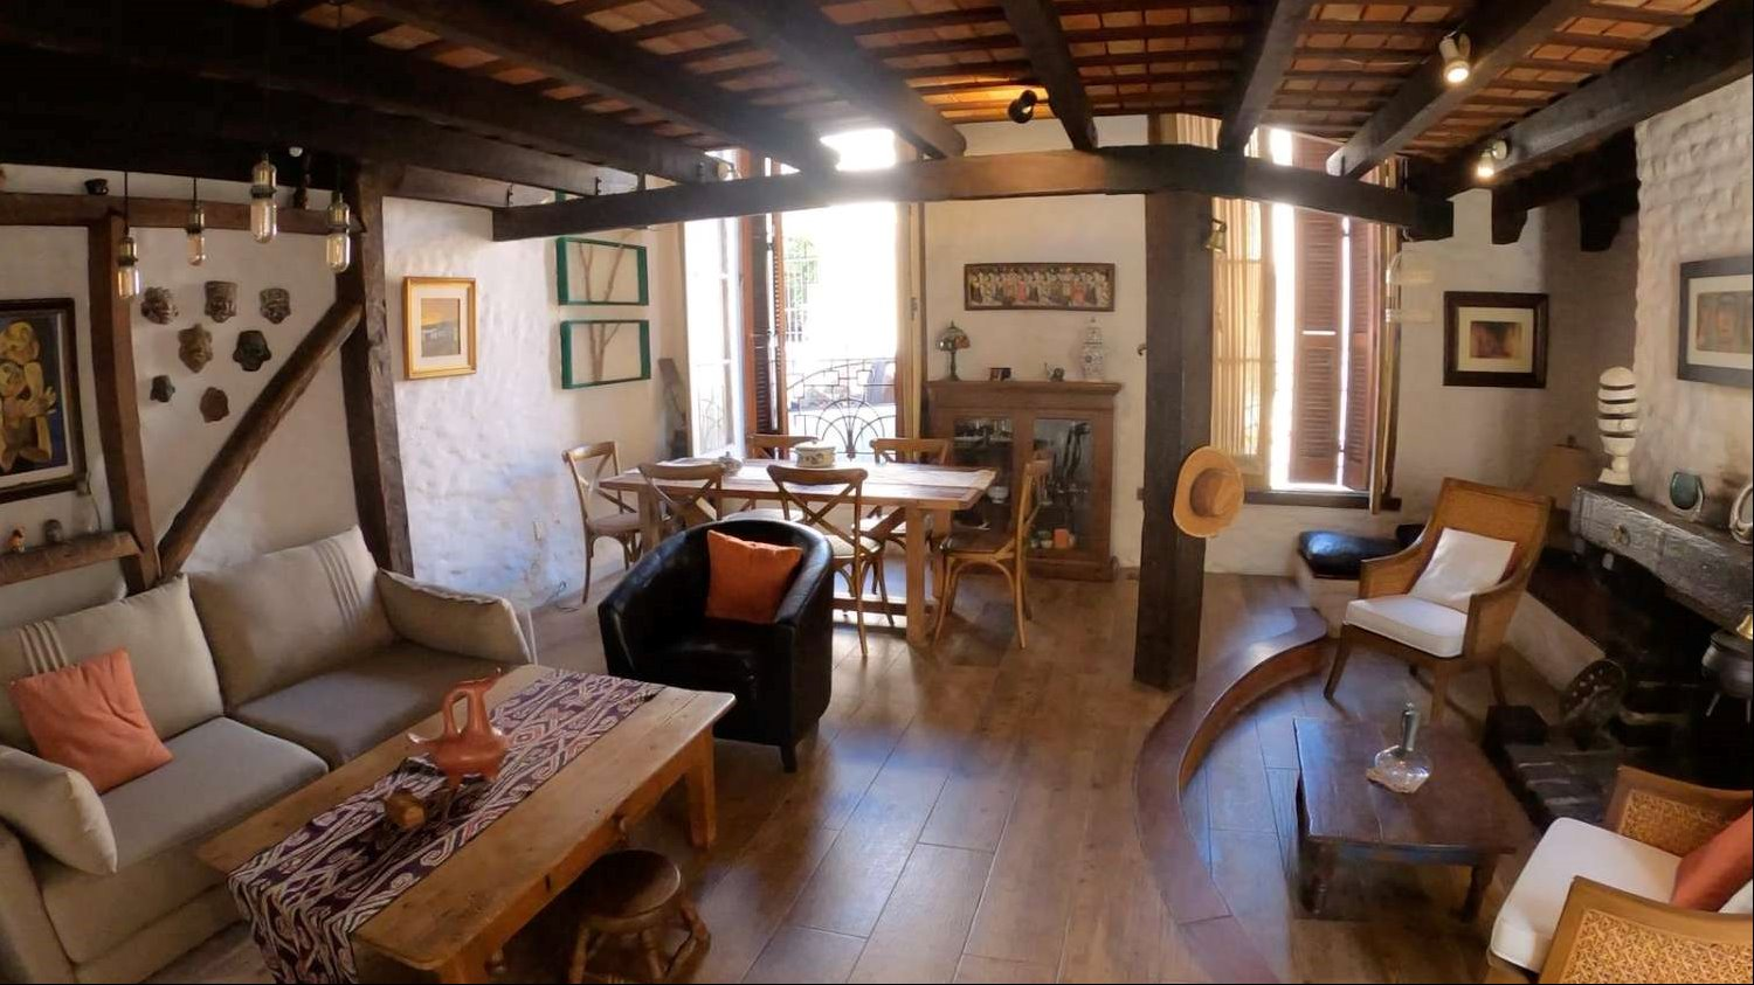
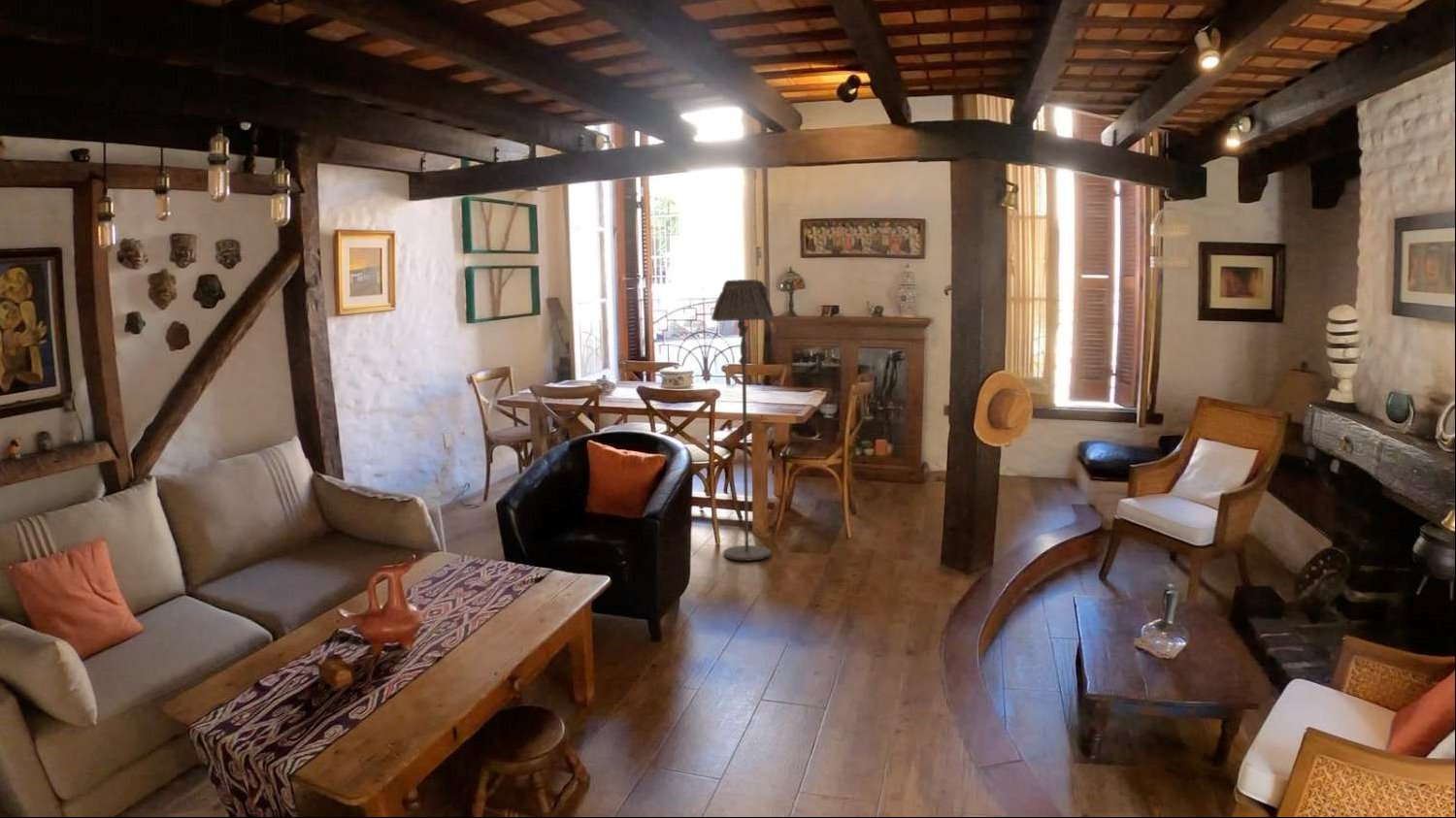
+ floor lamp (745, 419)
